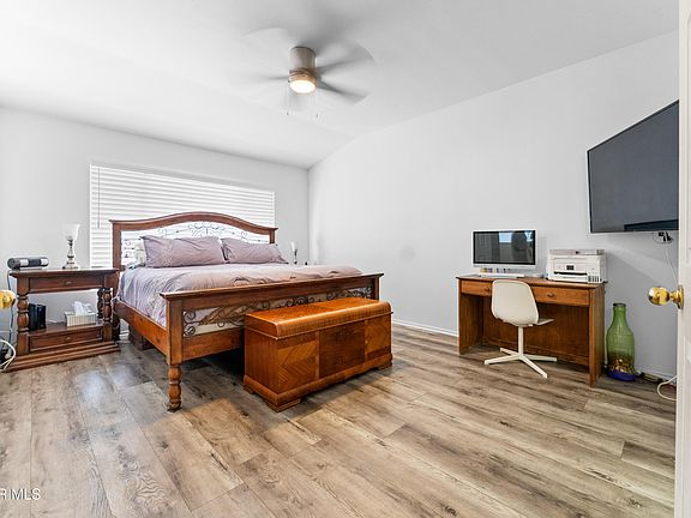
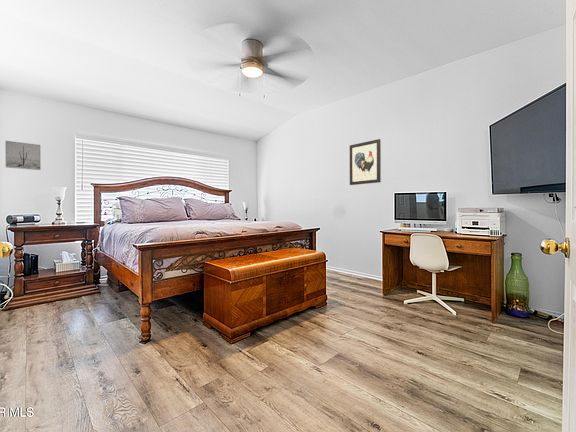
+ wall art (23, 155)
+ wall art (364, 163)
